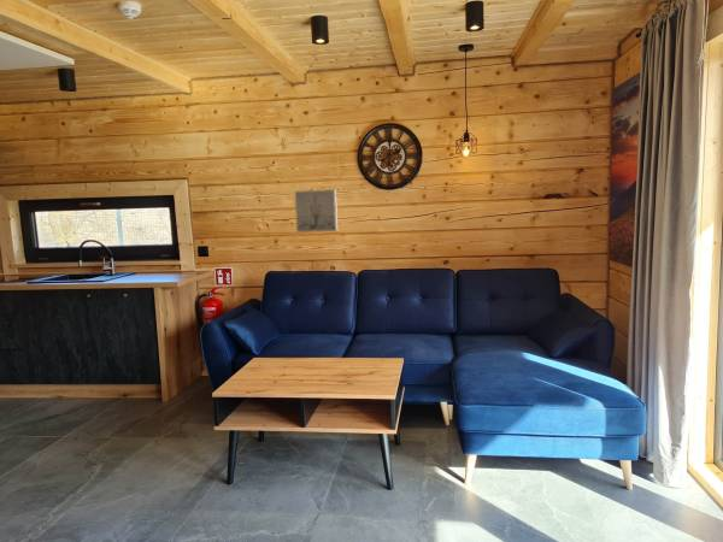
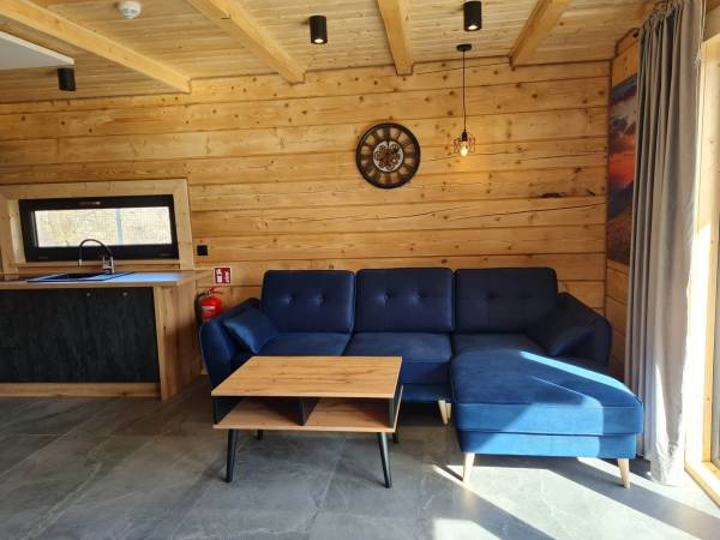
- wall art (316, 211)
